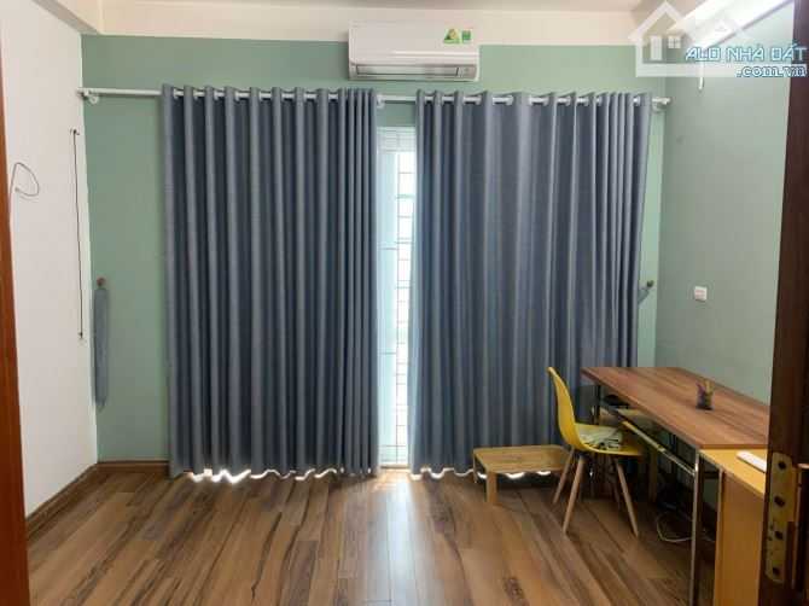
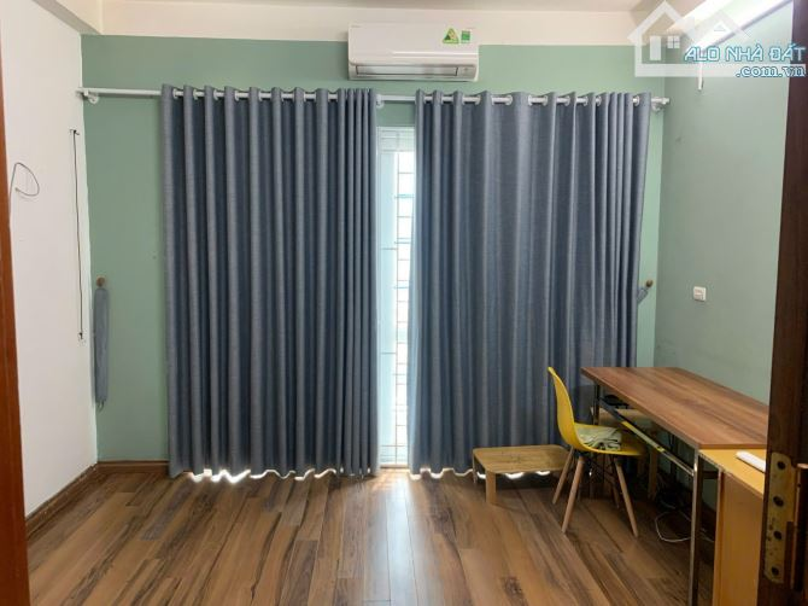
- pen holder (706, 394)
